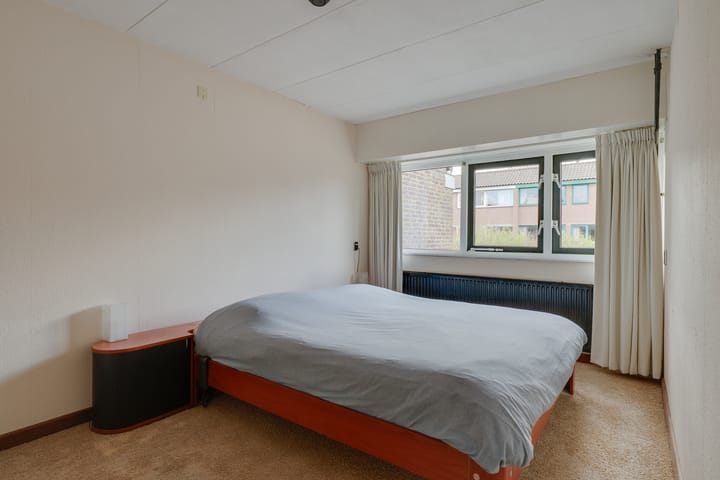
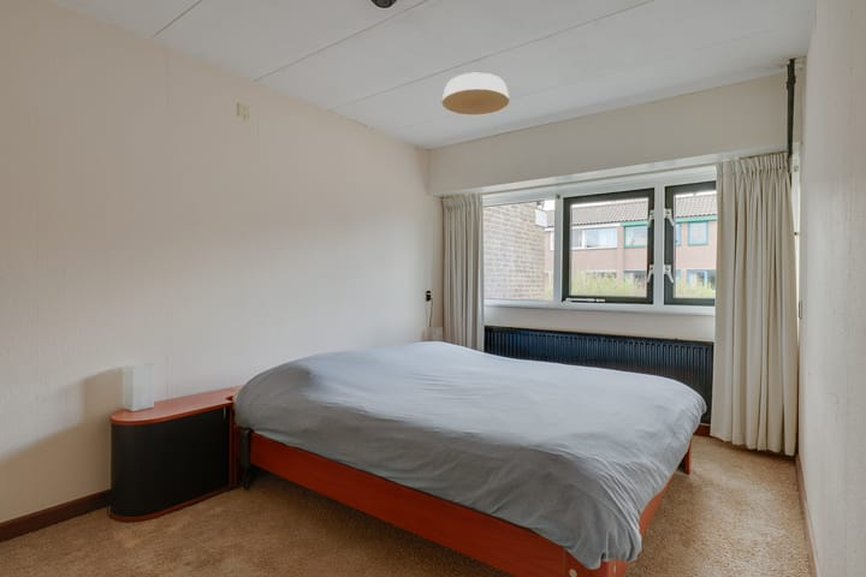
+ ceiling light (475, 93)
